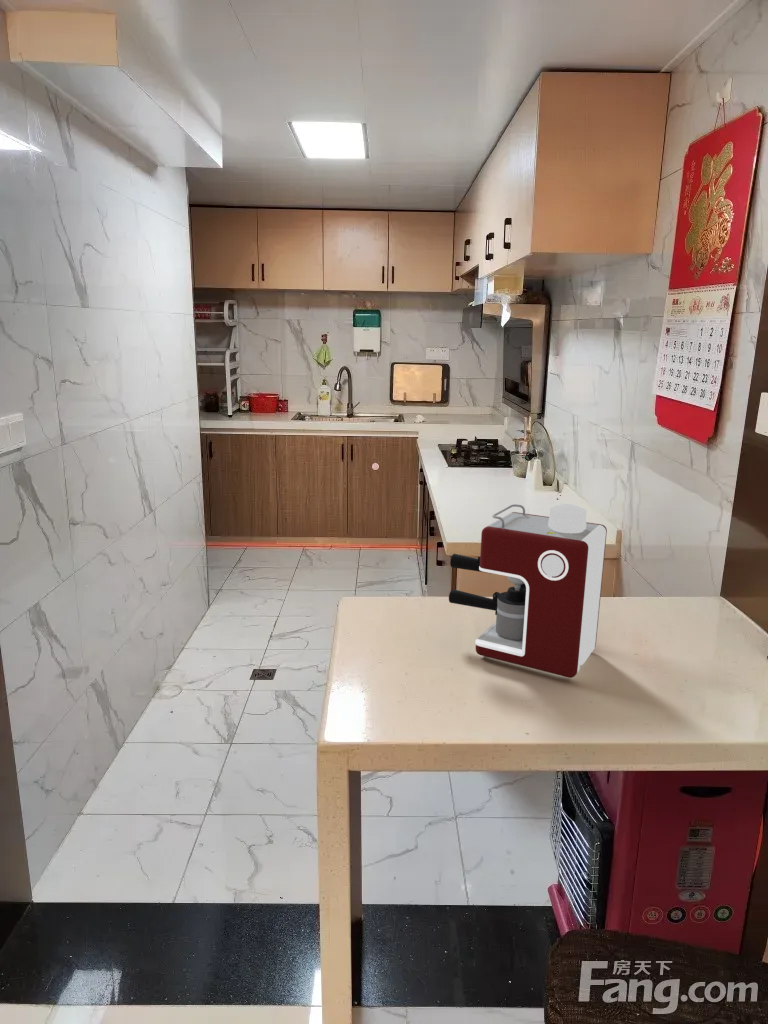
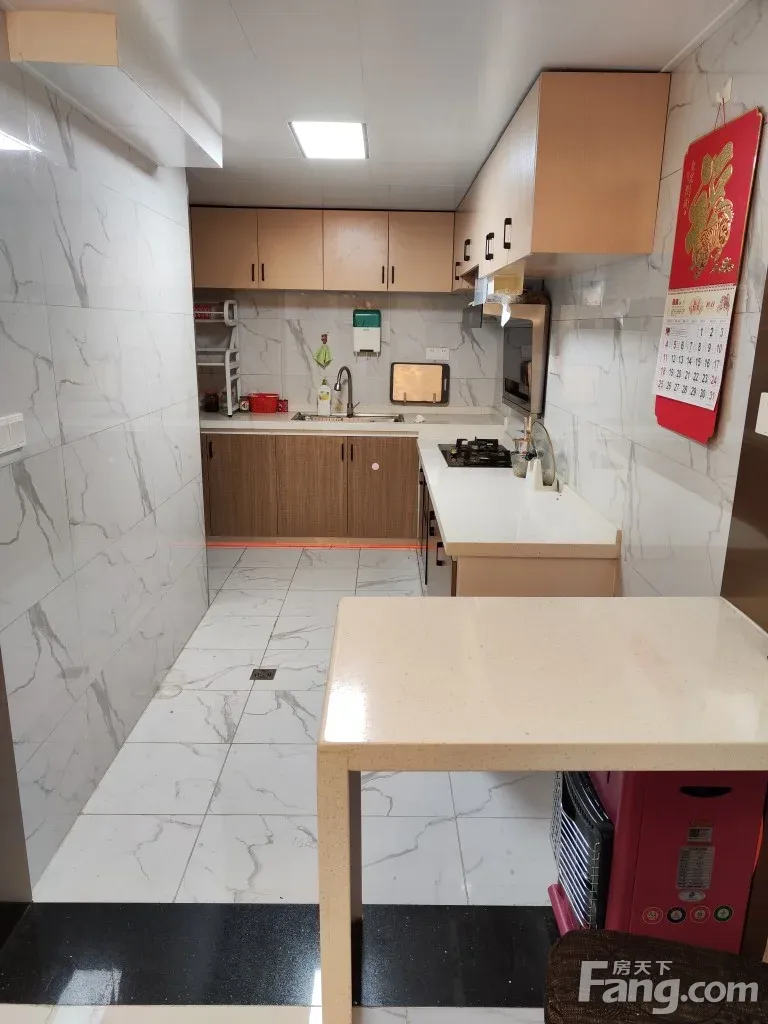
- coffee maker (518, 575)
